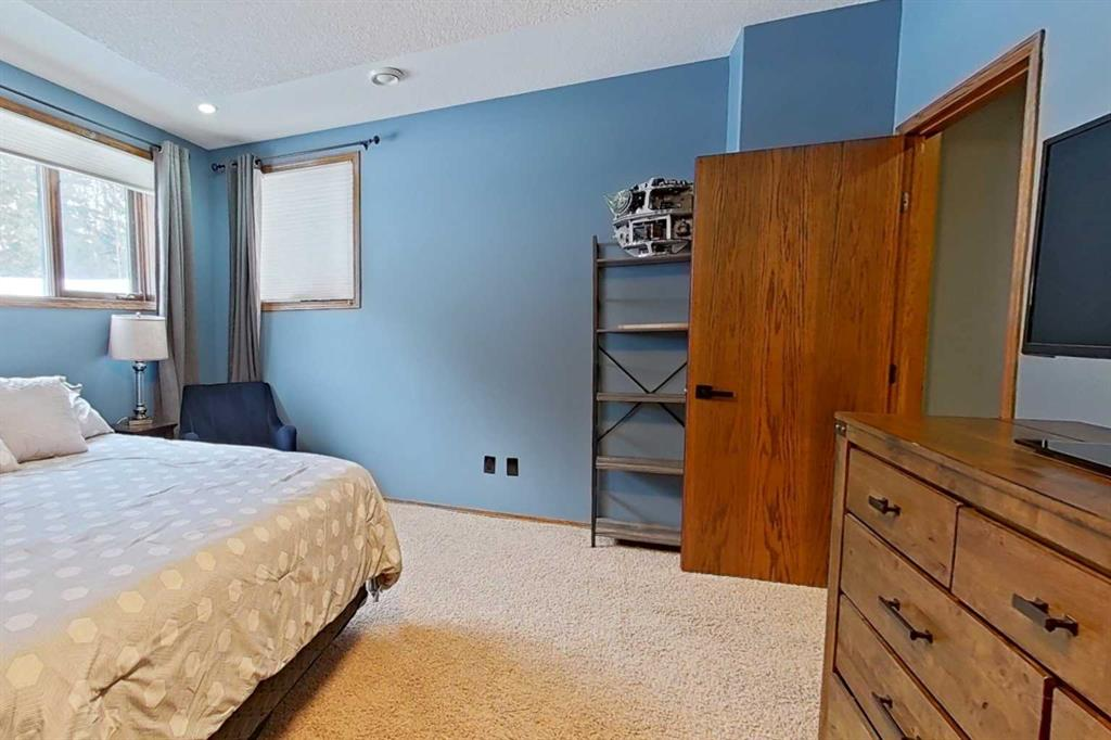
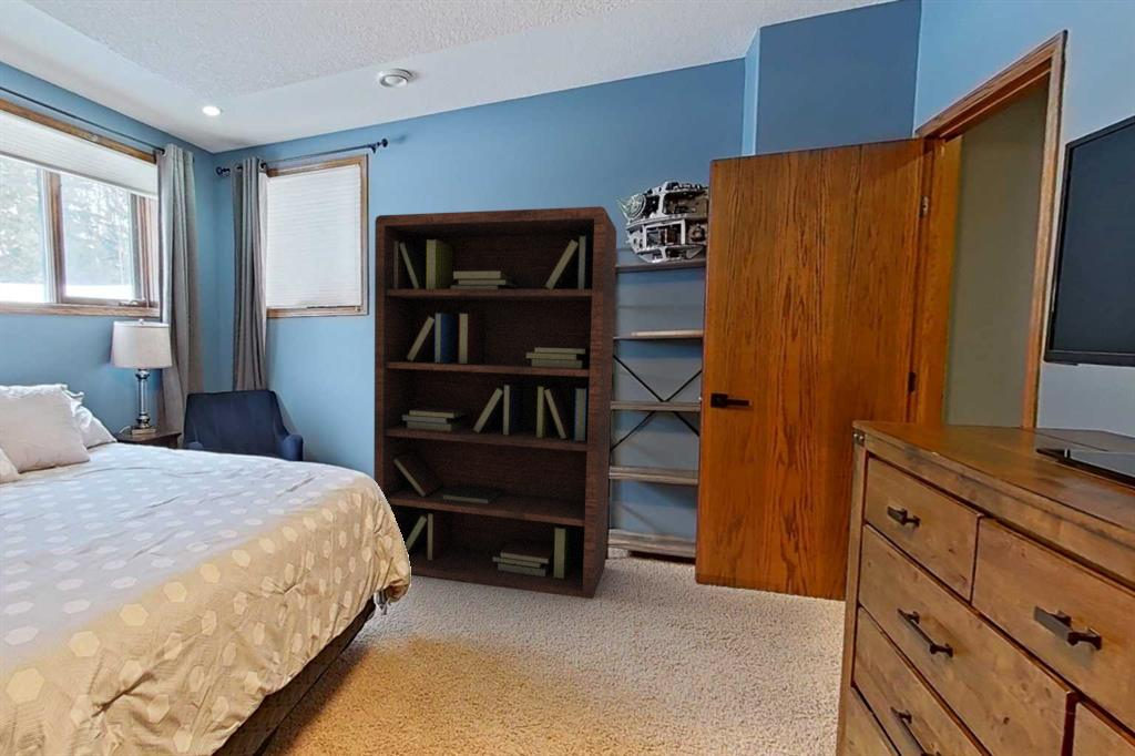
+ bookcase (493, 398)
